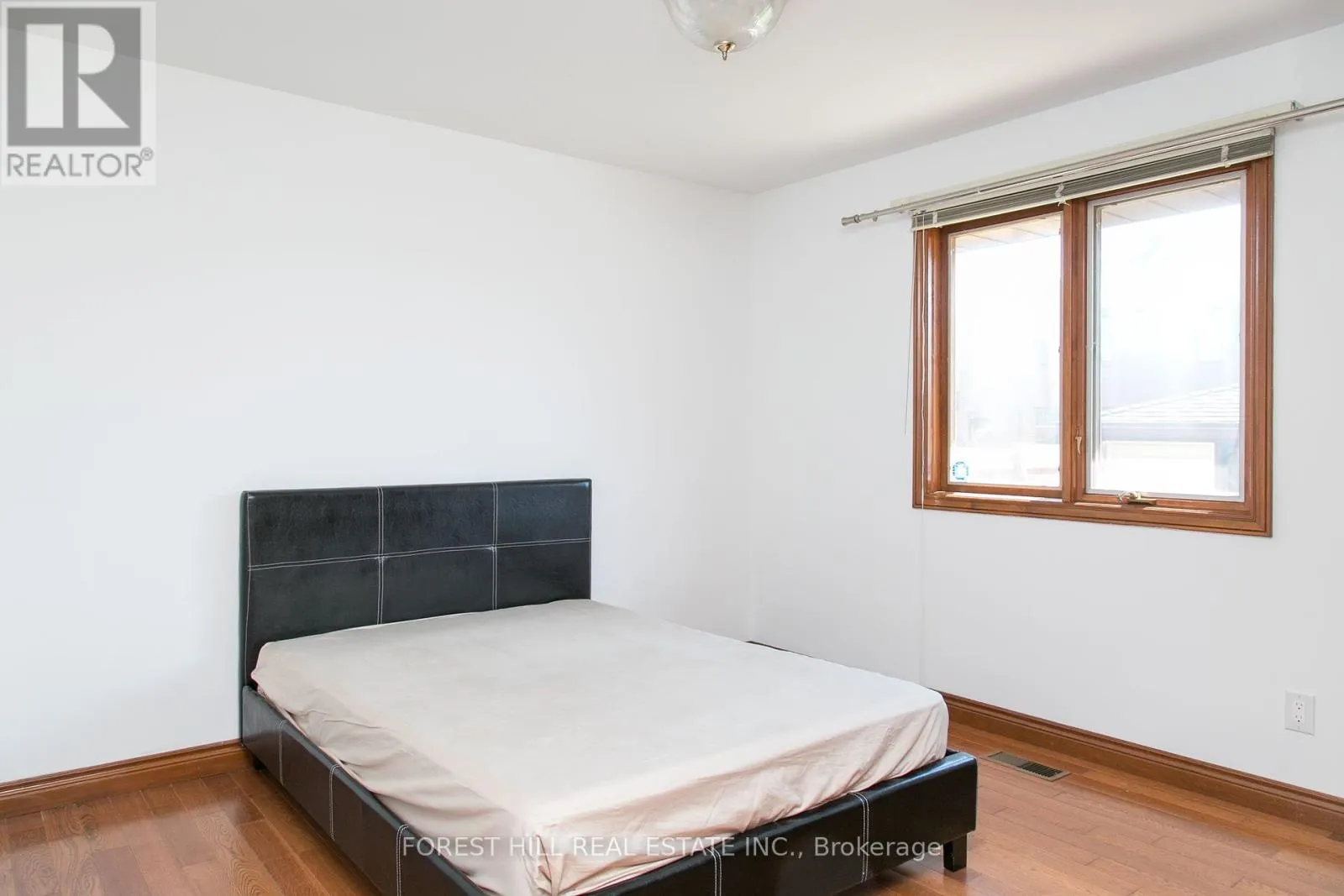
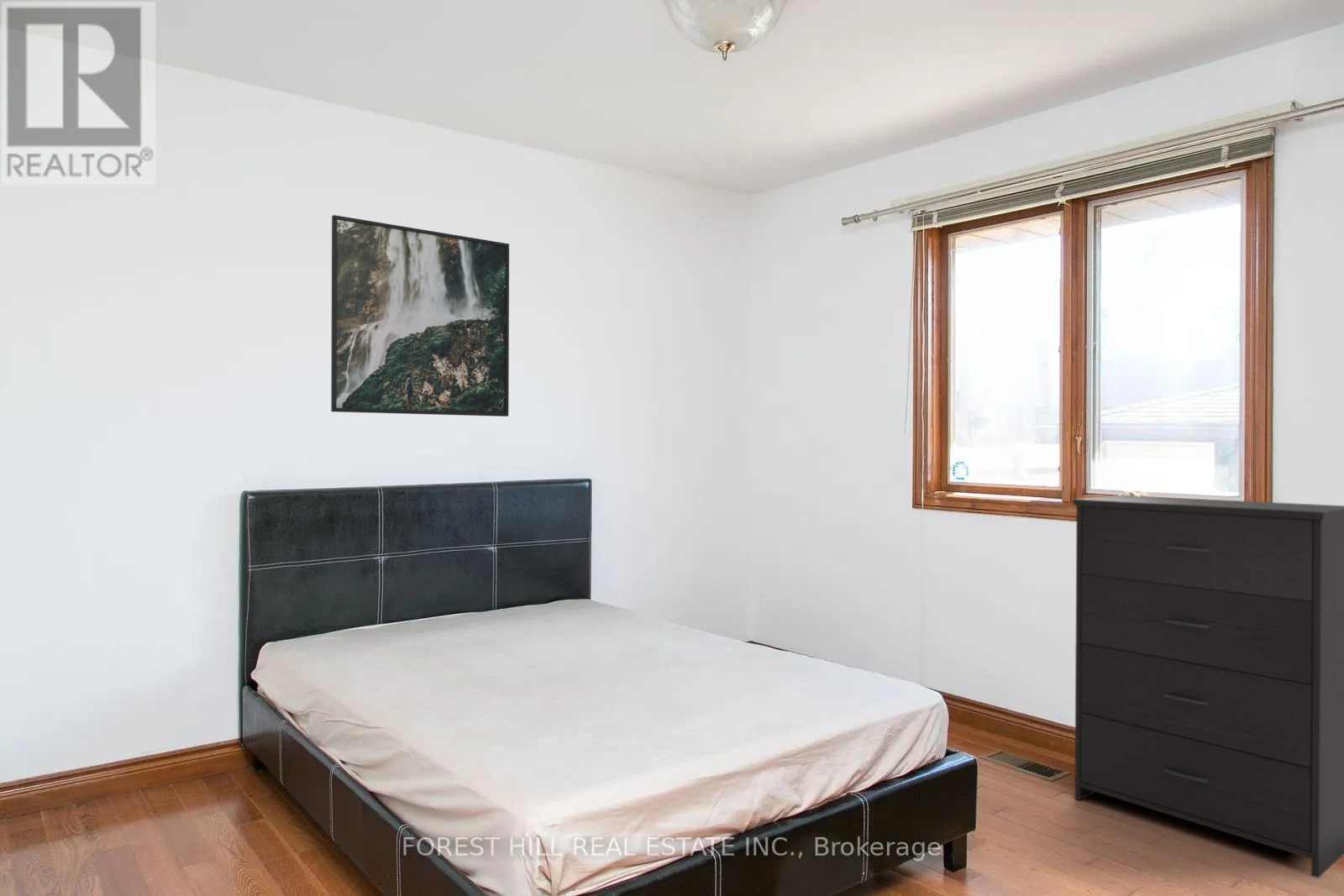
+ dresser (1208, 661)
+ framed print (425, 322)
